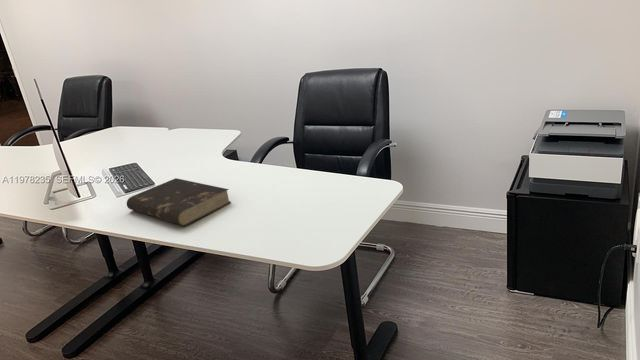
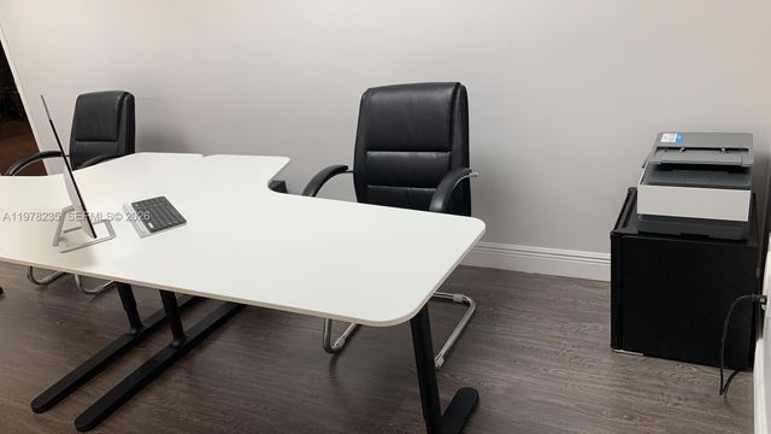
- book (177, 200)
